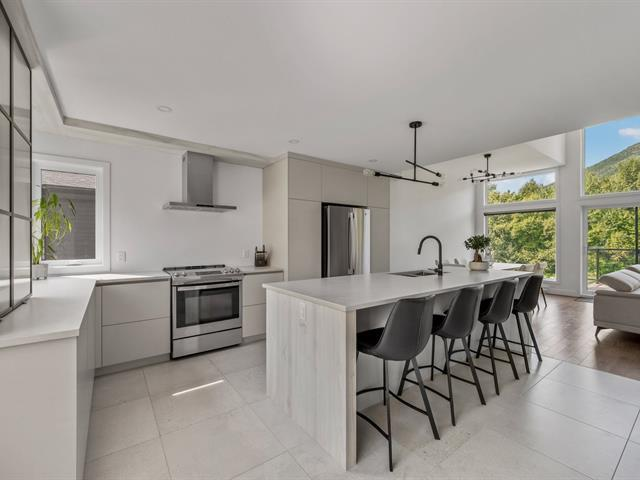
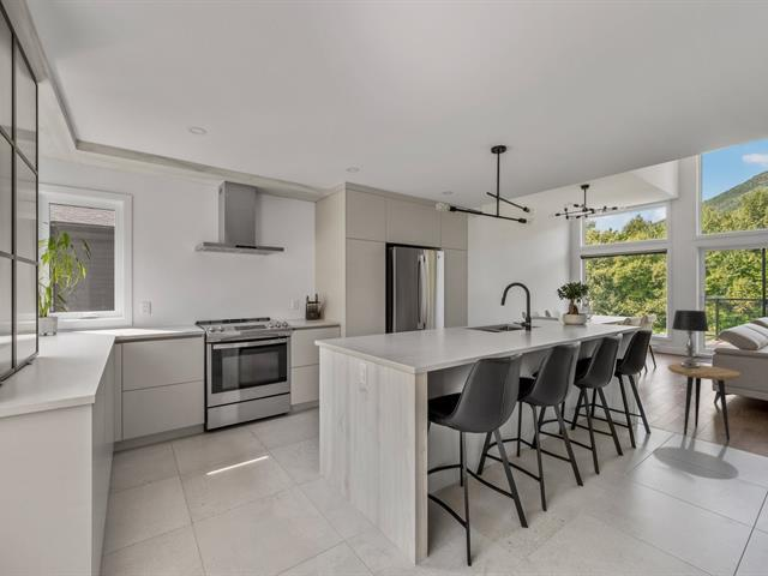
+ side table (698, 401)
+ table lamp (690, 338)
